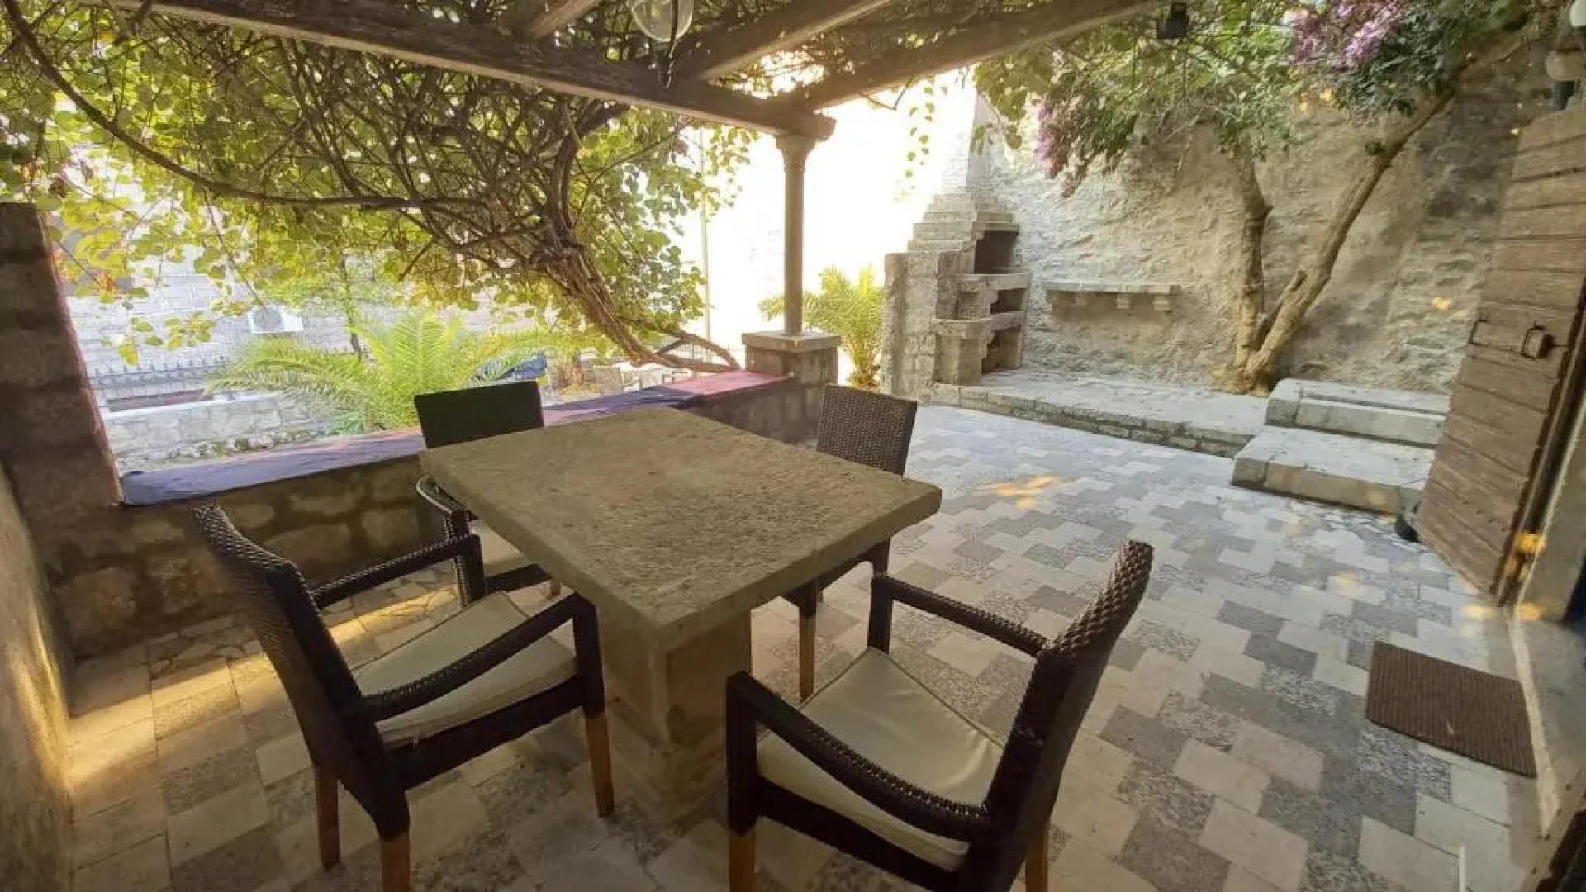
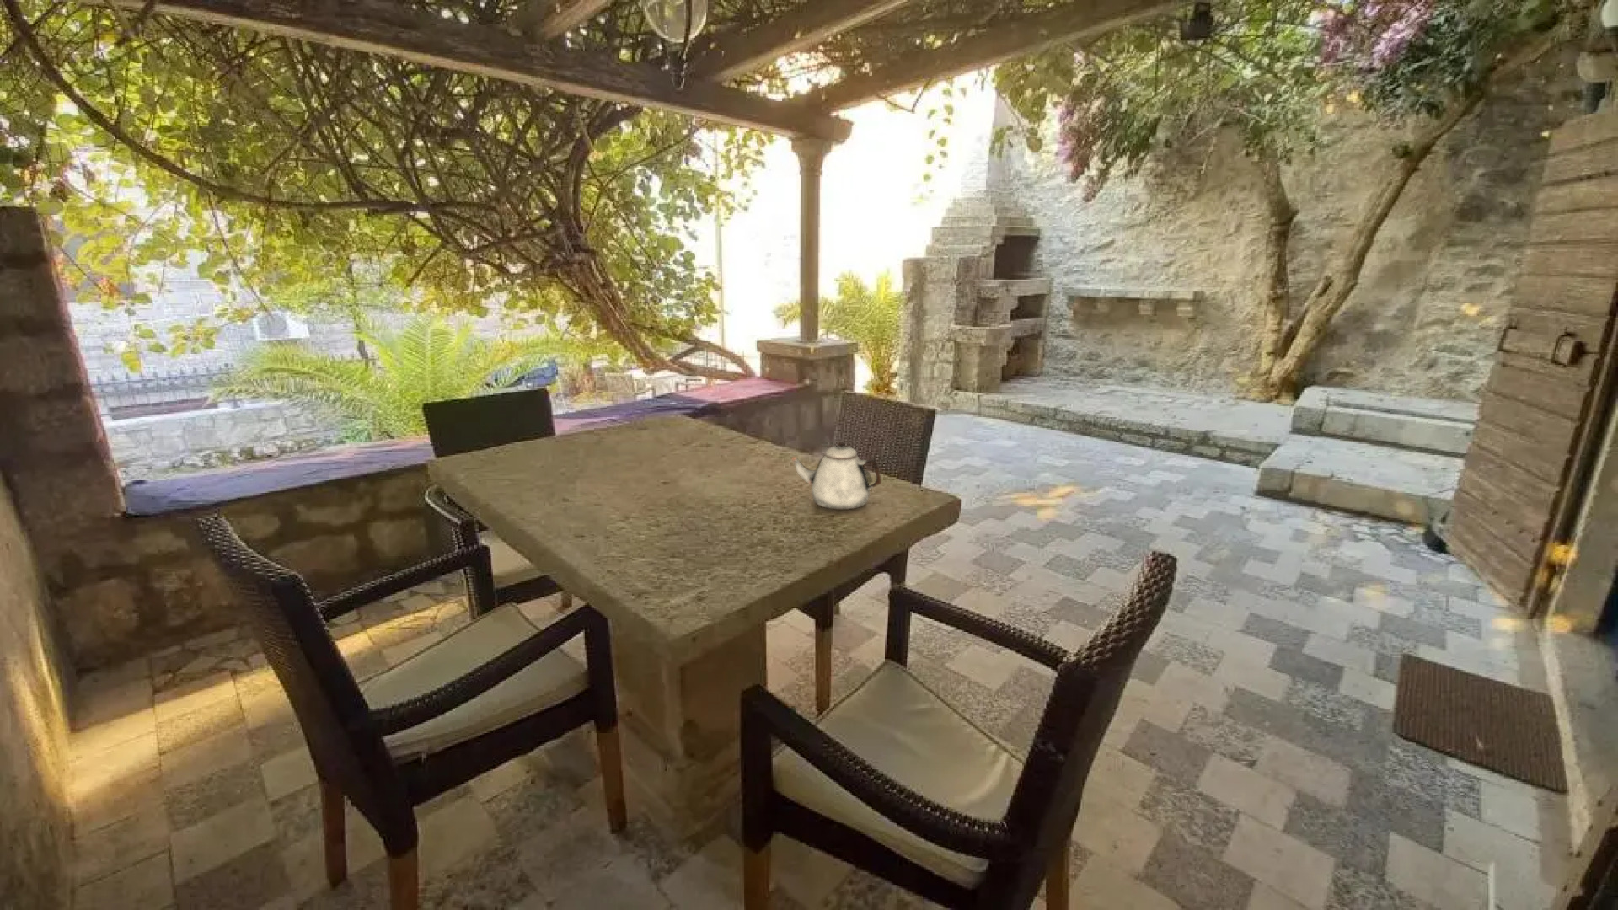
+ teapot (836, 472)
